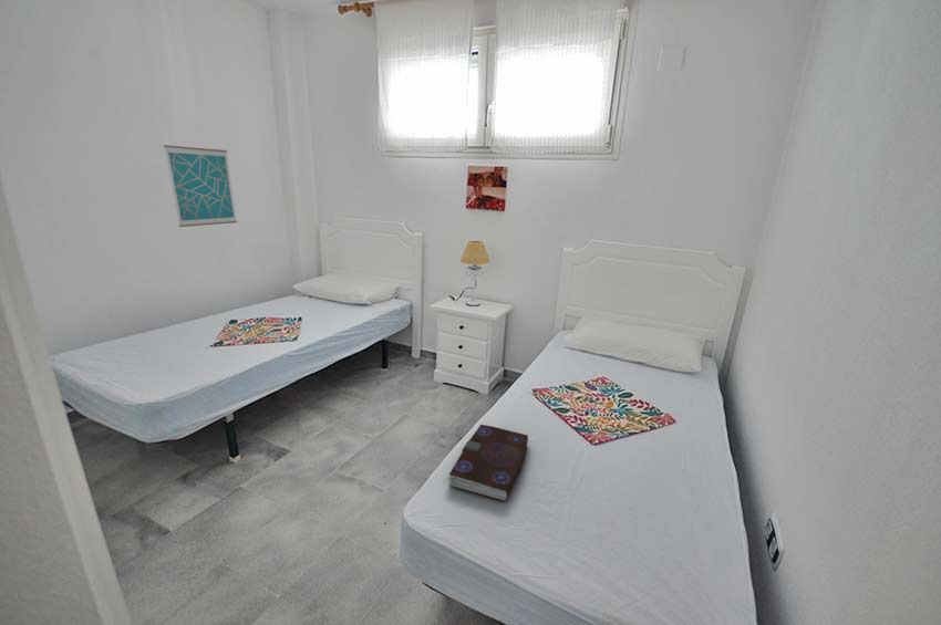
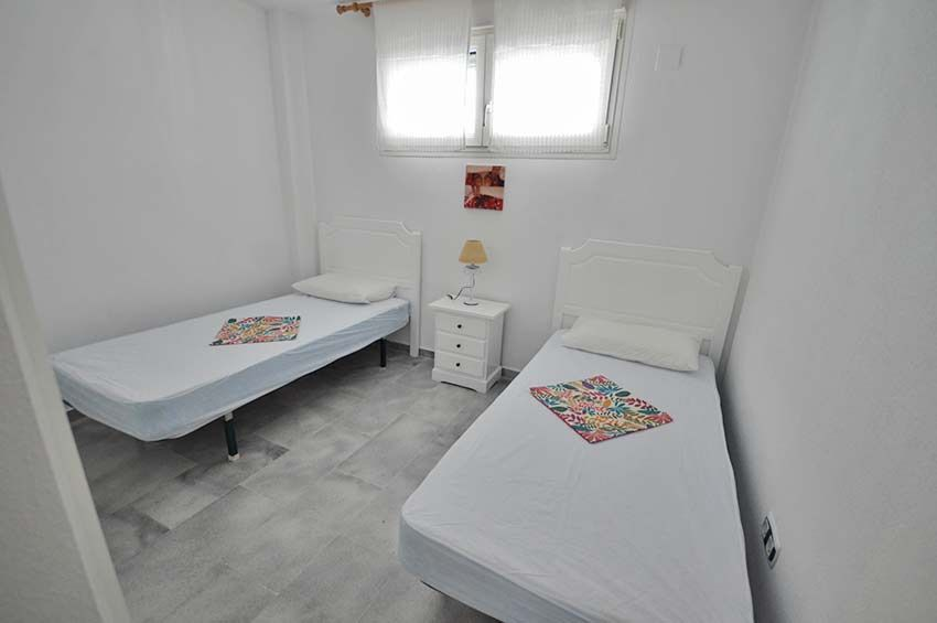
- wall art (204, 187)
- book (490, 458)
